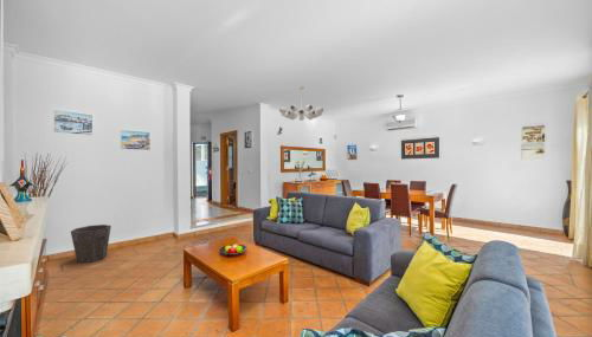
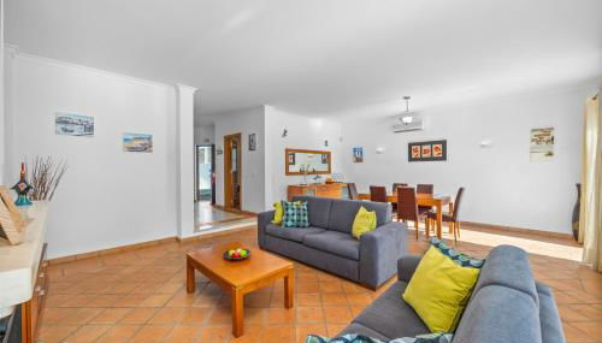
- chandelier (301, 102)
- waste bin (91, 242)
